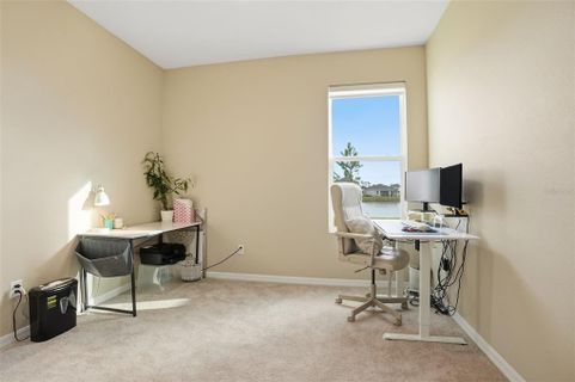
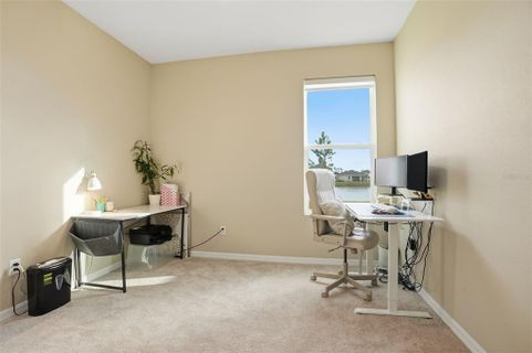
- planter (191, 270)
